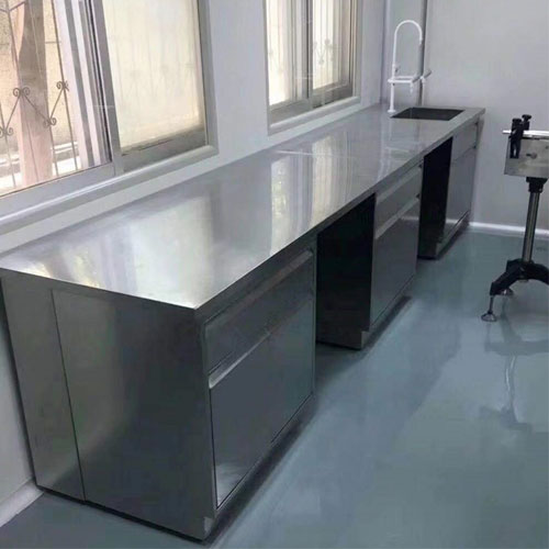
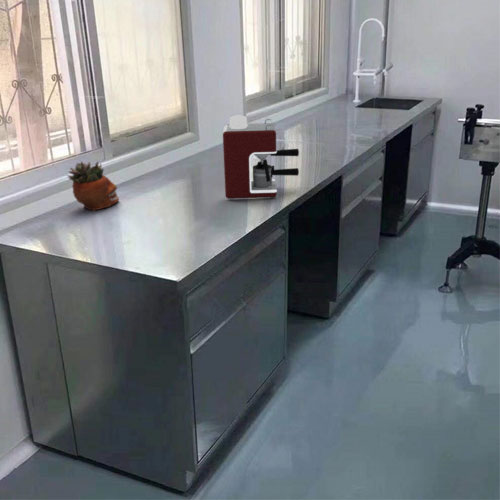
+ coffee maker (261, 154)
+ succulent planter (94, 183)
